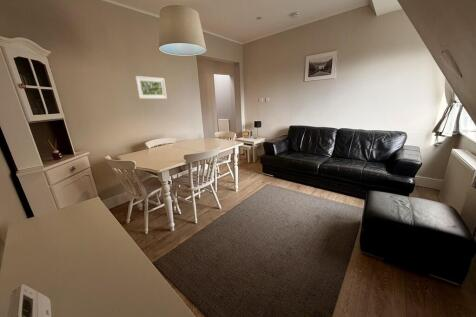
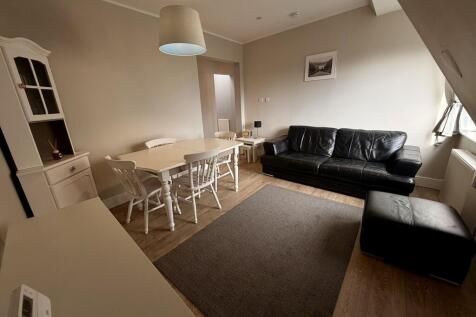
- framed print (151, 88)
